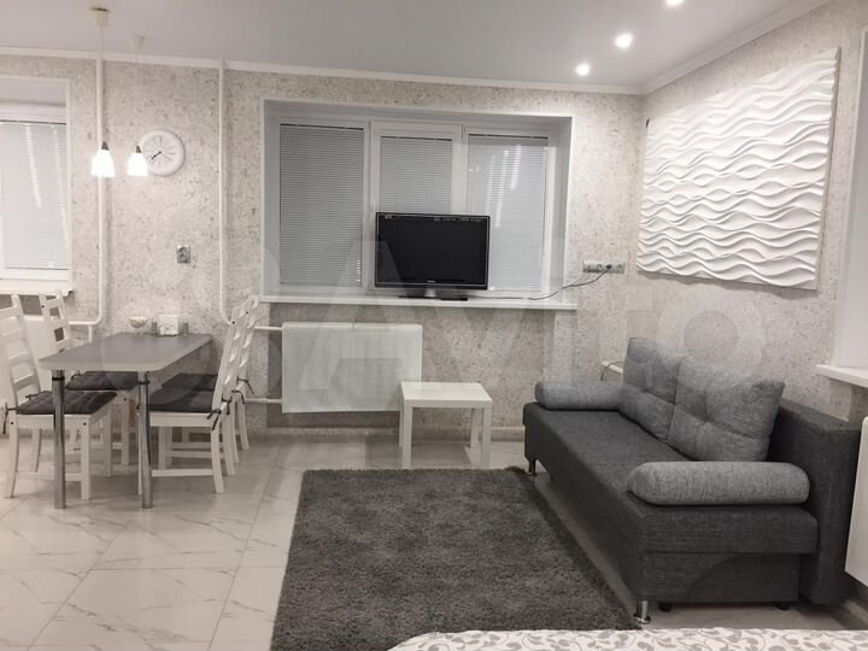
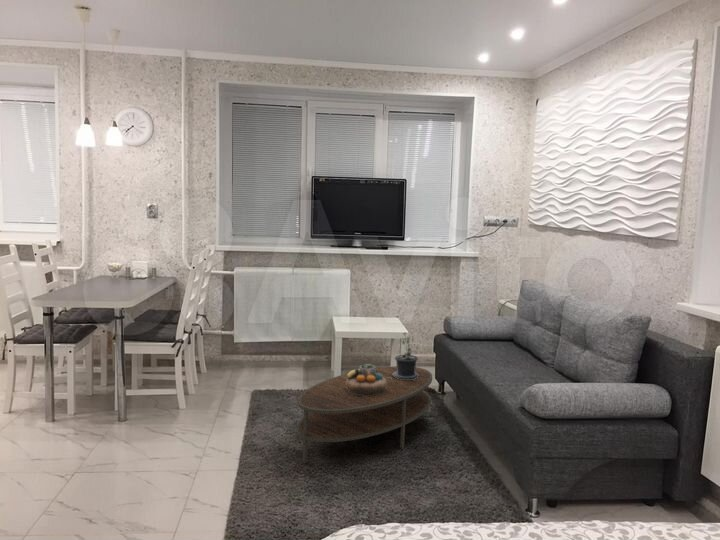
+ potted plant (405, 353)
+ coffee table (369, 410)
+ decorative bowl (366, 376)
